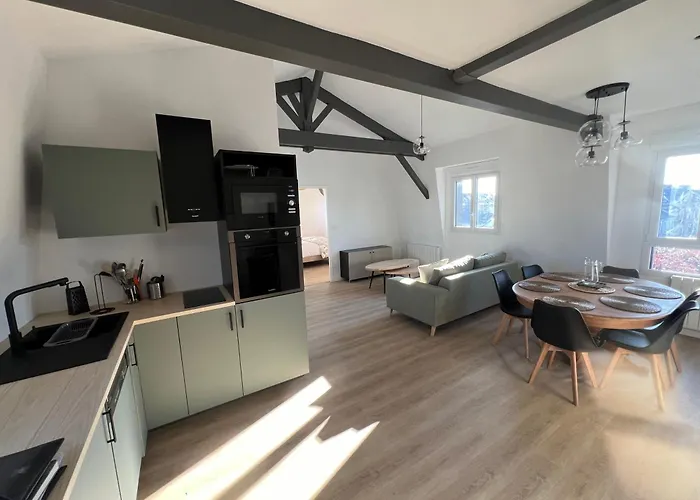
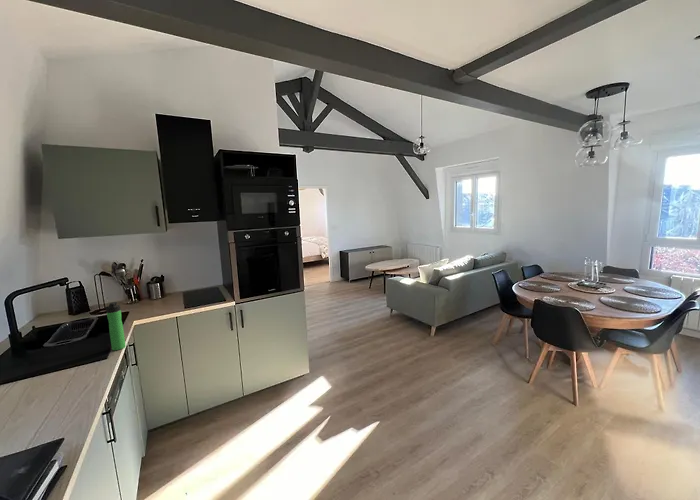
+ bottle (115, 326)
